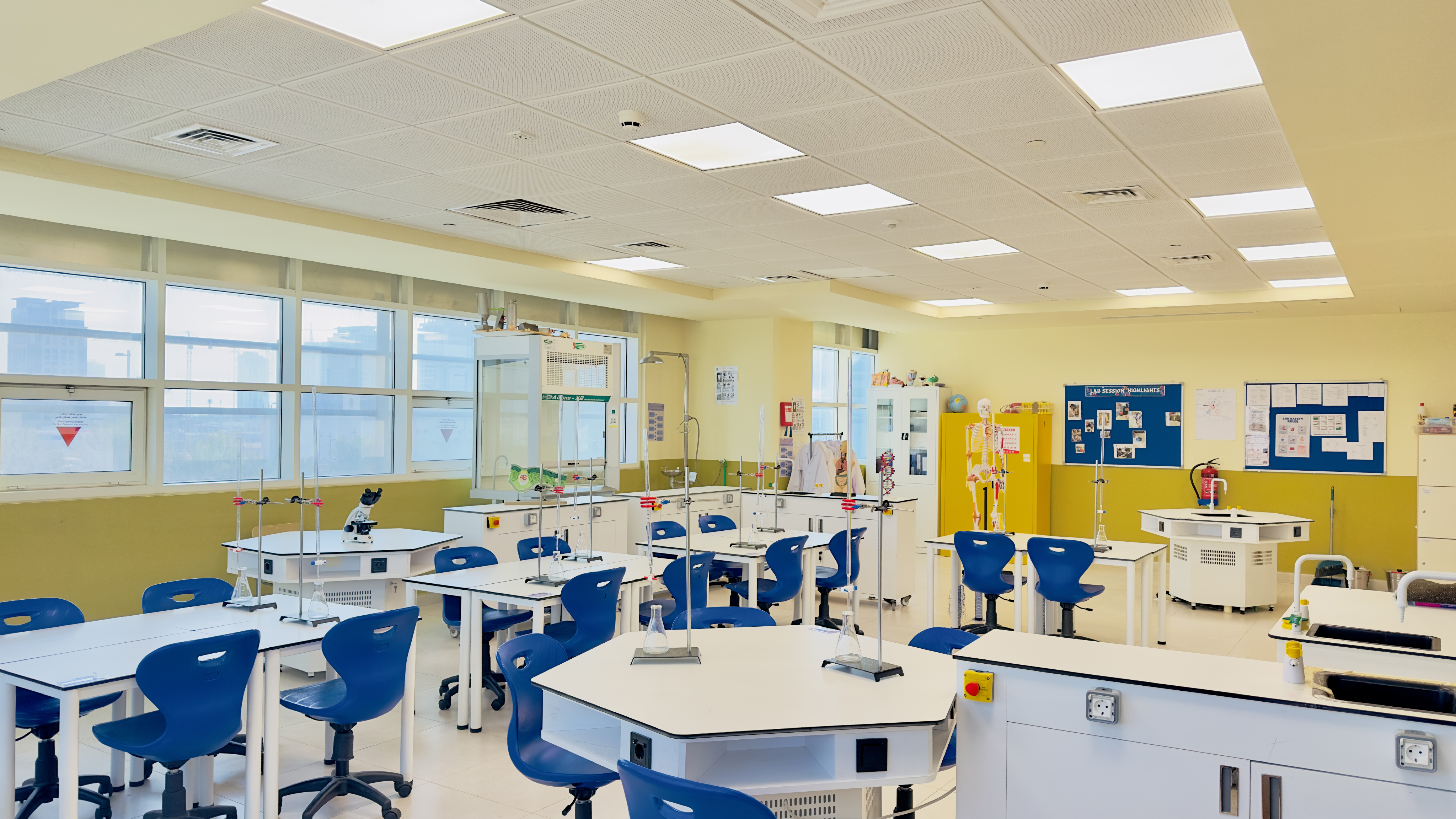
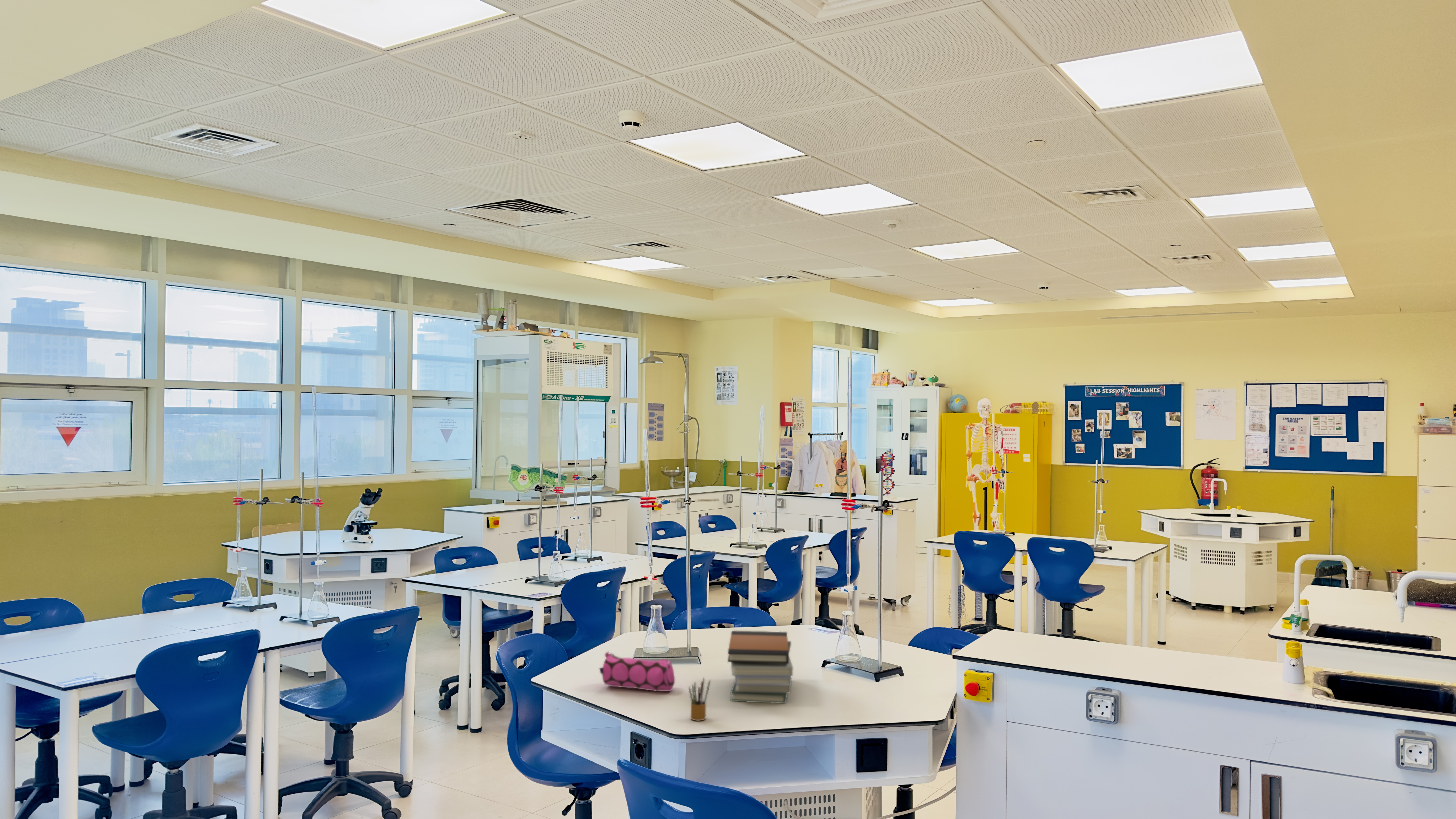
+ book stack (760, 666)
+ pencil box (699, 699)
+ pencil case (638, 671)
